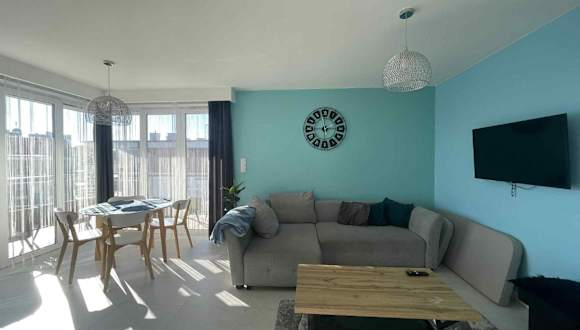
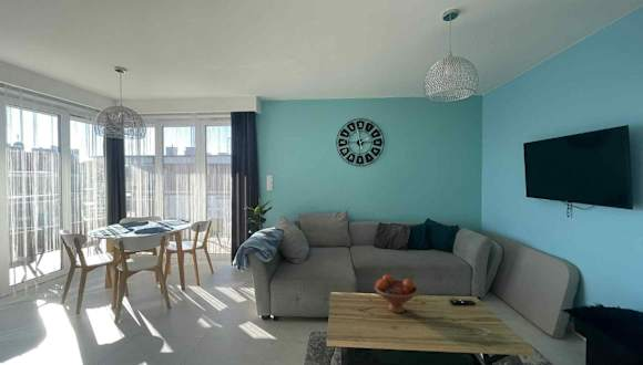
+ fruit bowl (396, 294)
